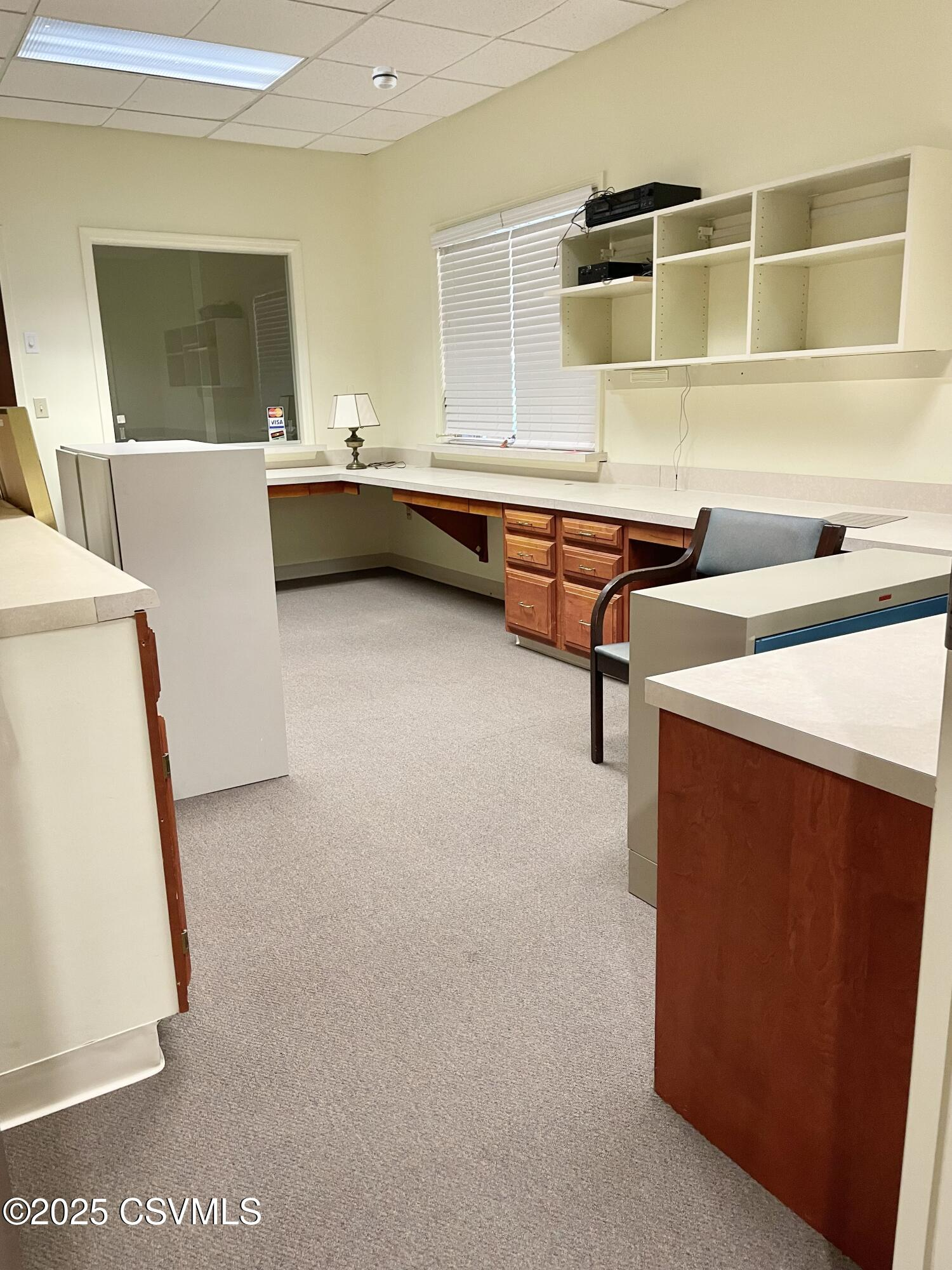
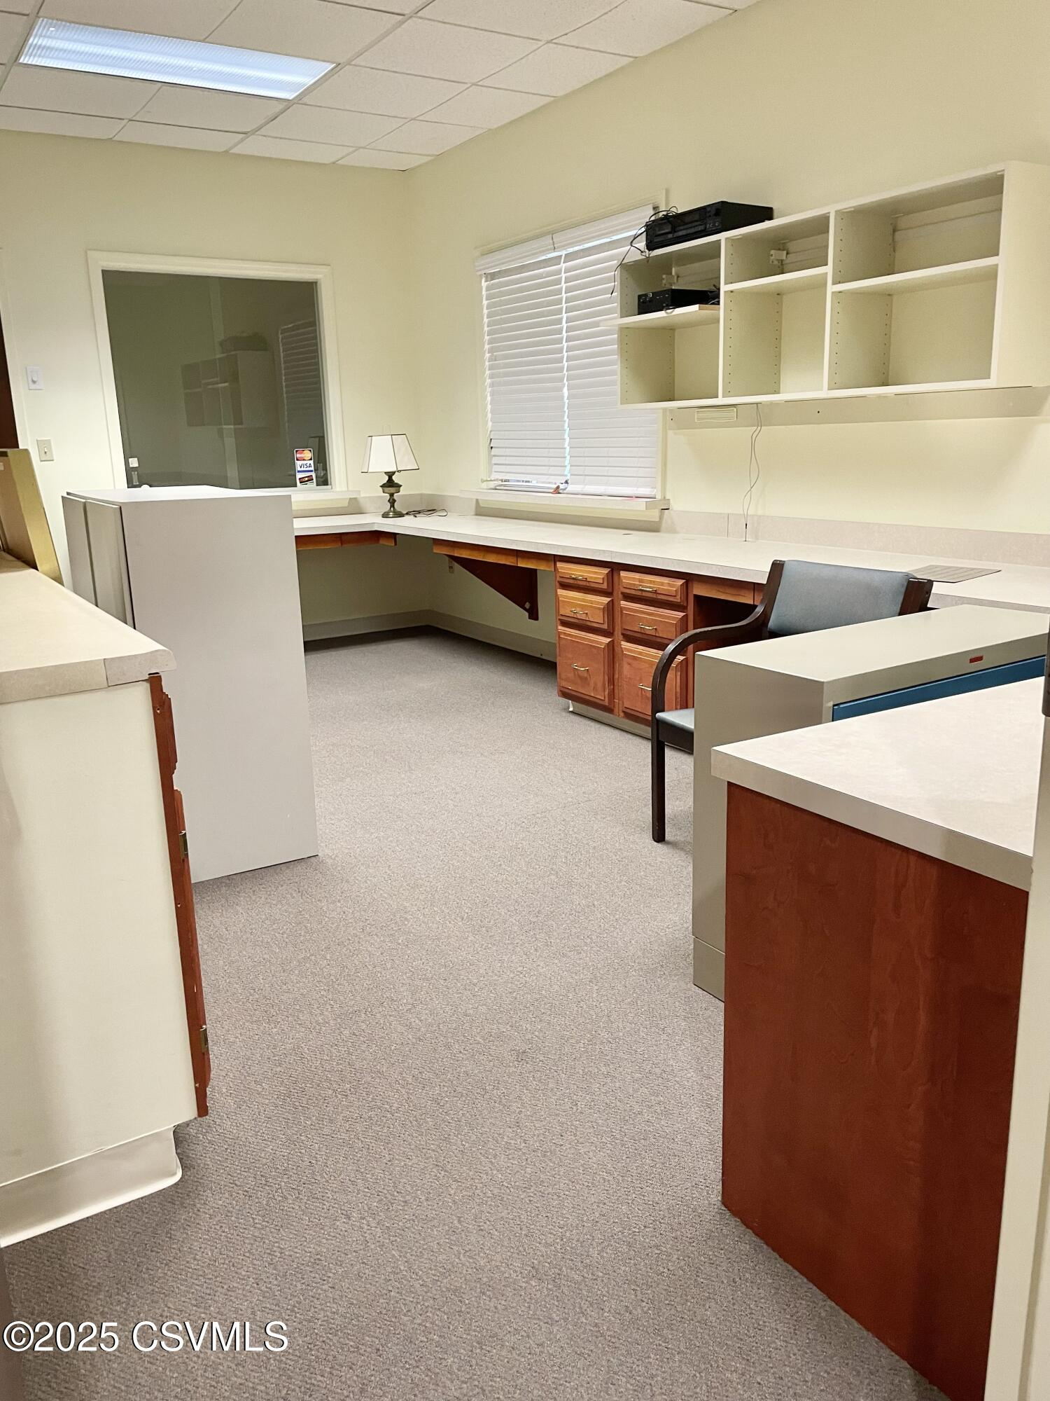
- smoke detector (385, 78)
